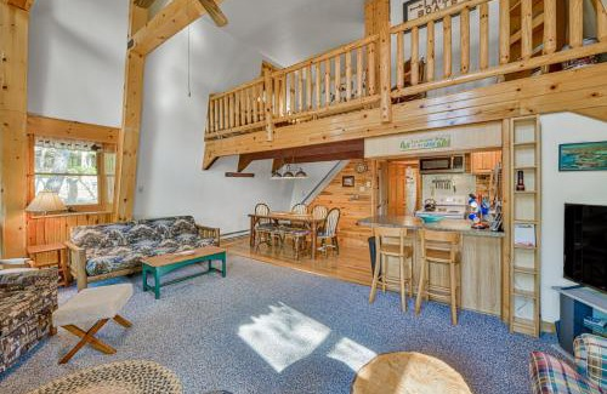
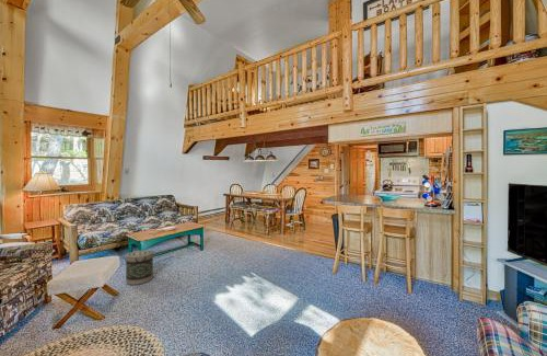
+ basket (140, 265)
